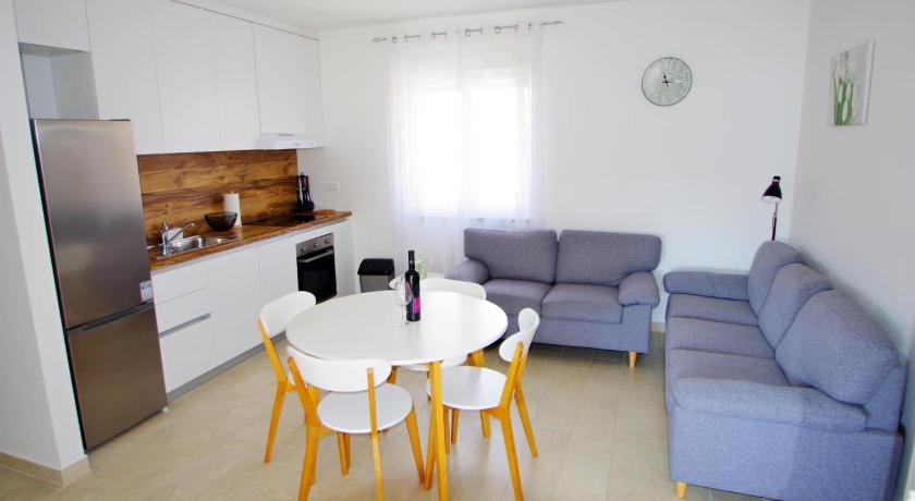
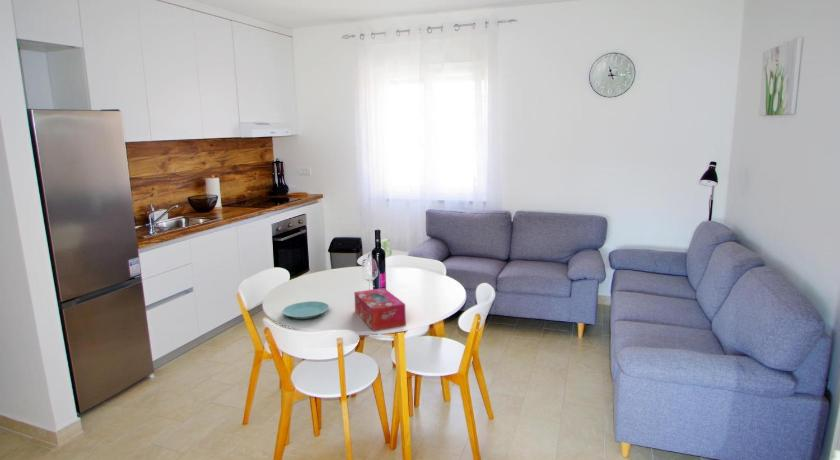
+ tissue box (379, 308)
+ plate (306, 310)
